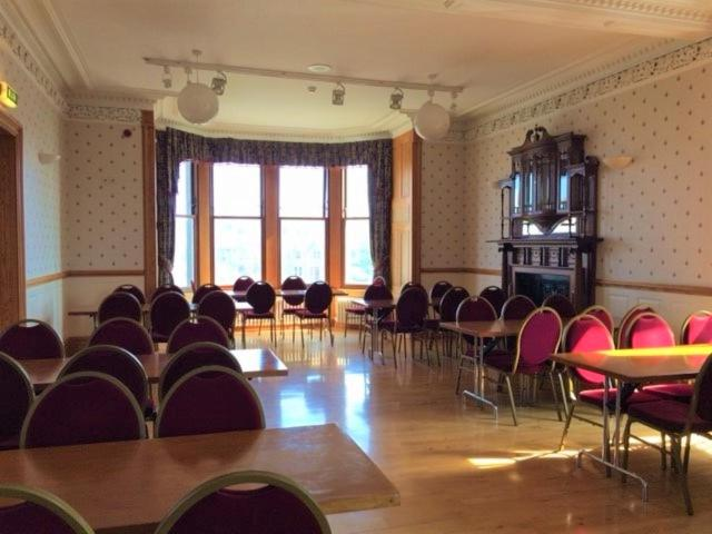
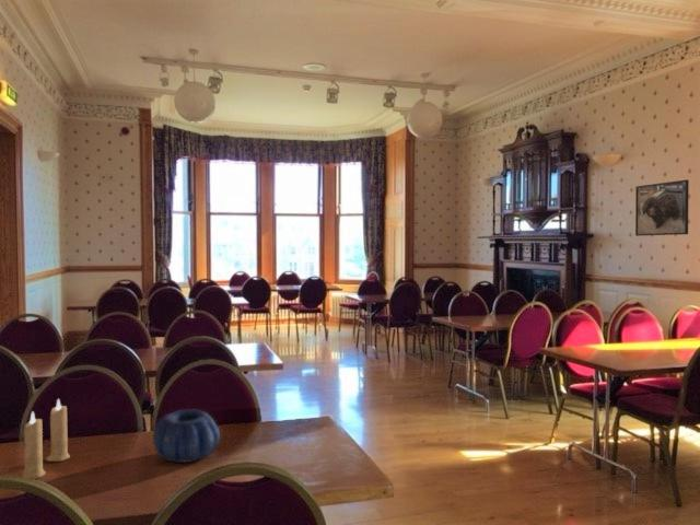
+ candle (42, 434)
+ decorative bowl (186, 434)
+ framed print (661, 209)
